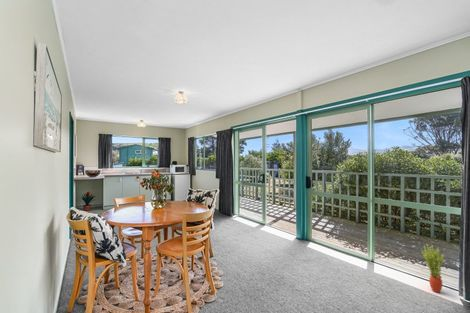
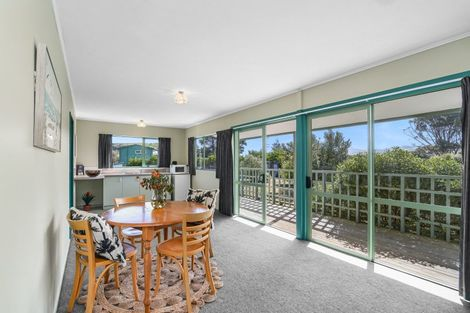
- potted plant (432, 268)
